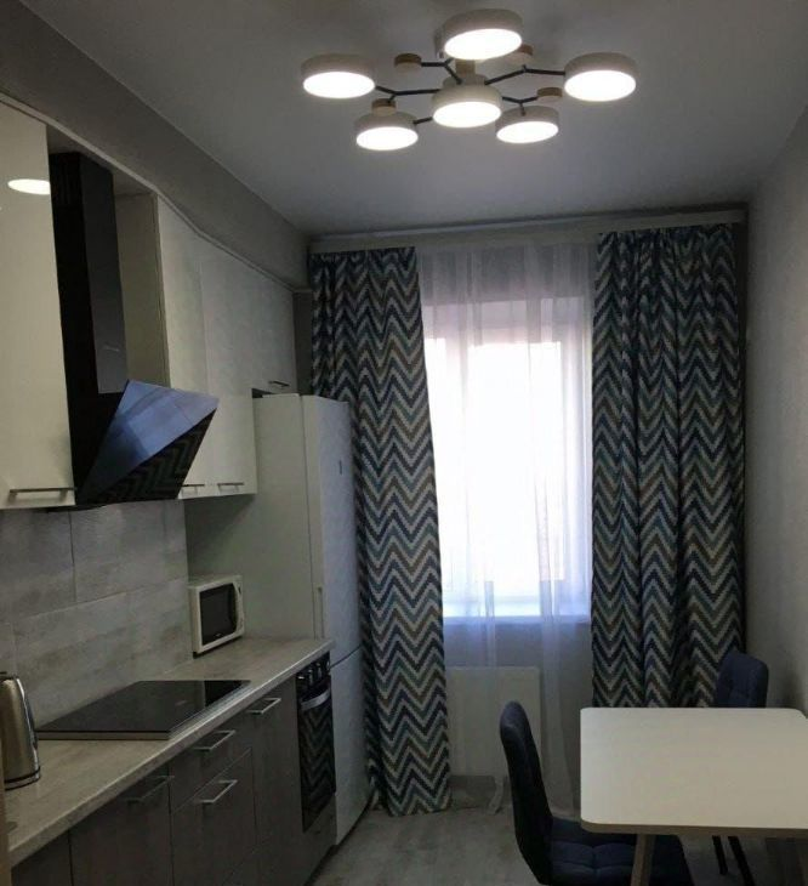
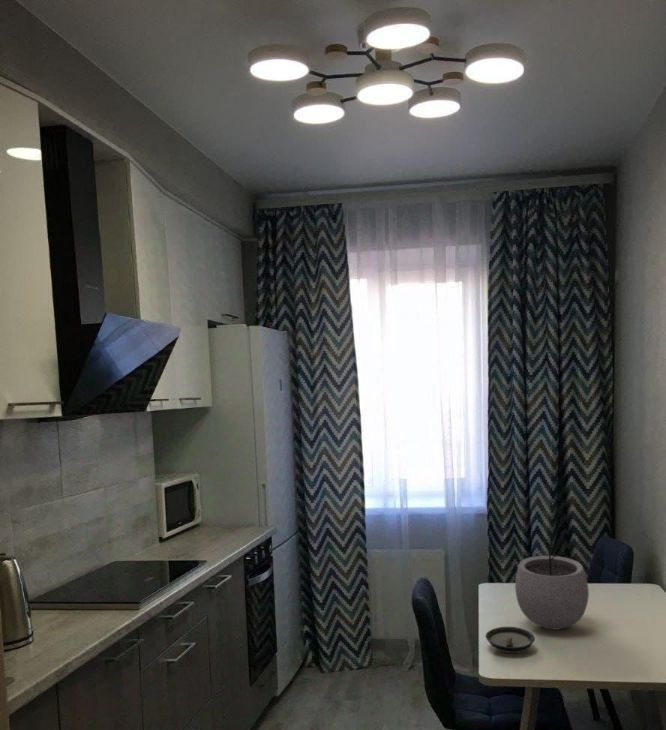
+ saucer (510, 642)
+ plant pot (551, 582)
